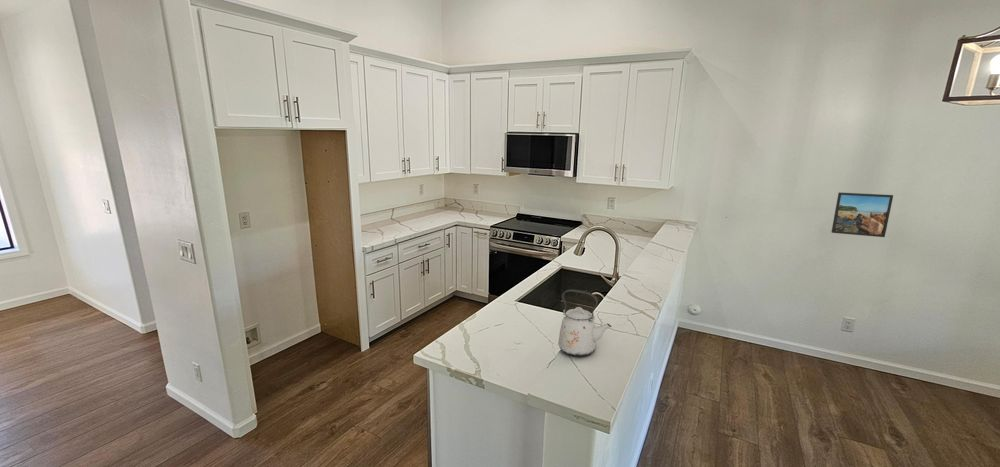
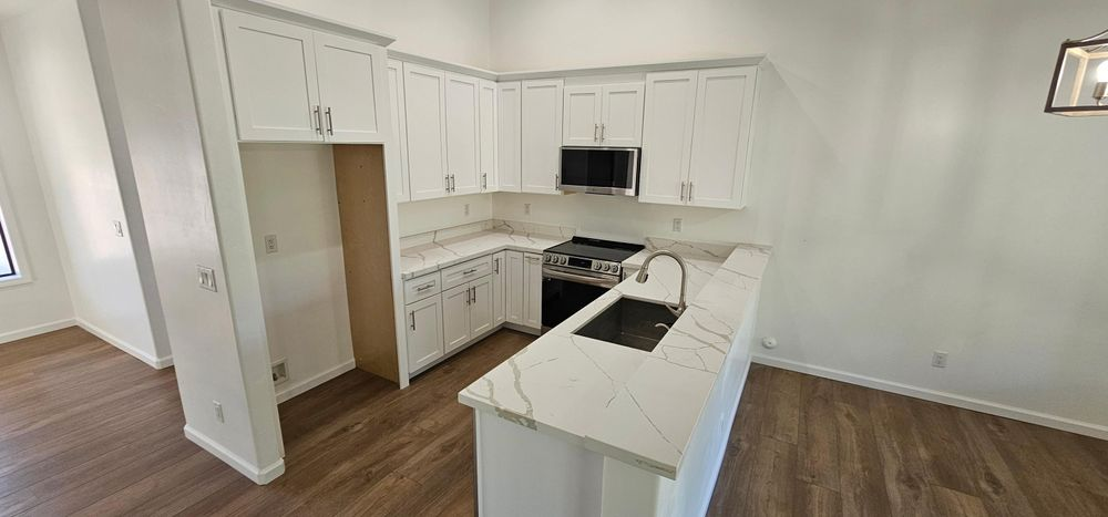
- kettle (585, 322)
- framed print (861, 214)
